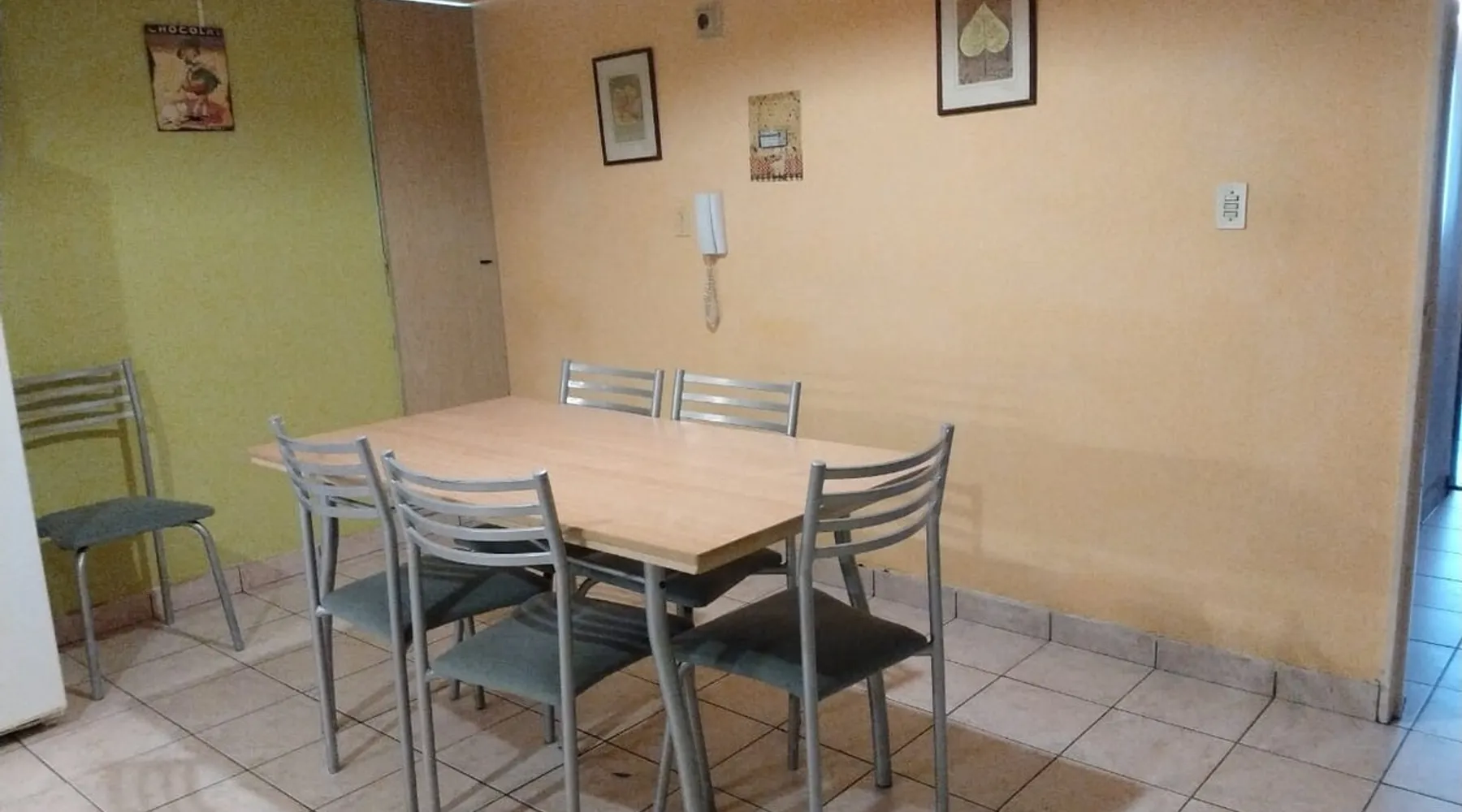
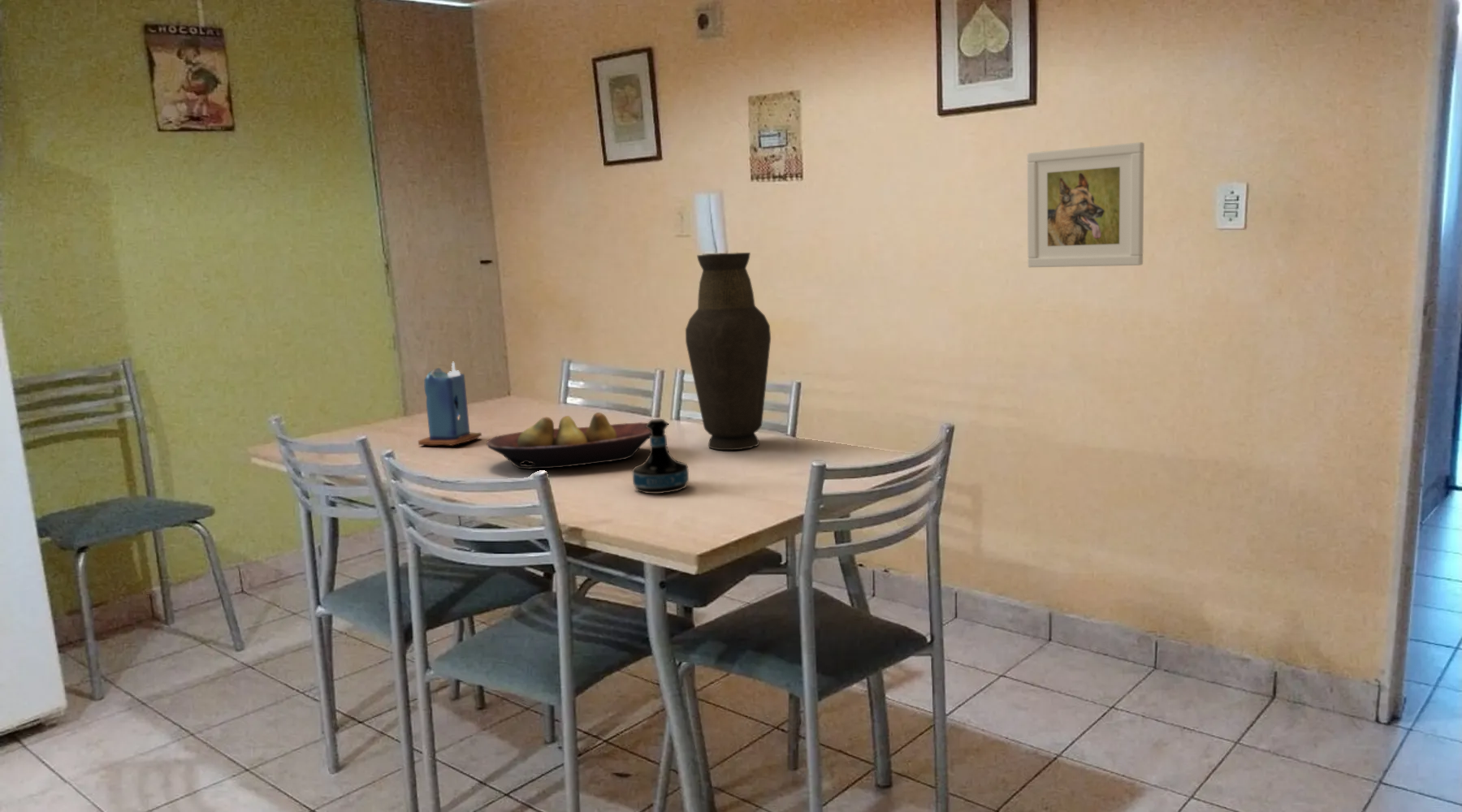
+ fruit bowl (574, 437)
+ tequila bottle (659, 454)
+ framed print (1084, 207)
+ vase (729, 351)
+ candle (446, 402)
